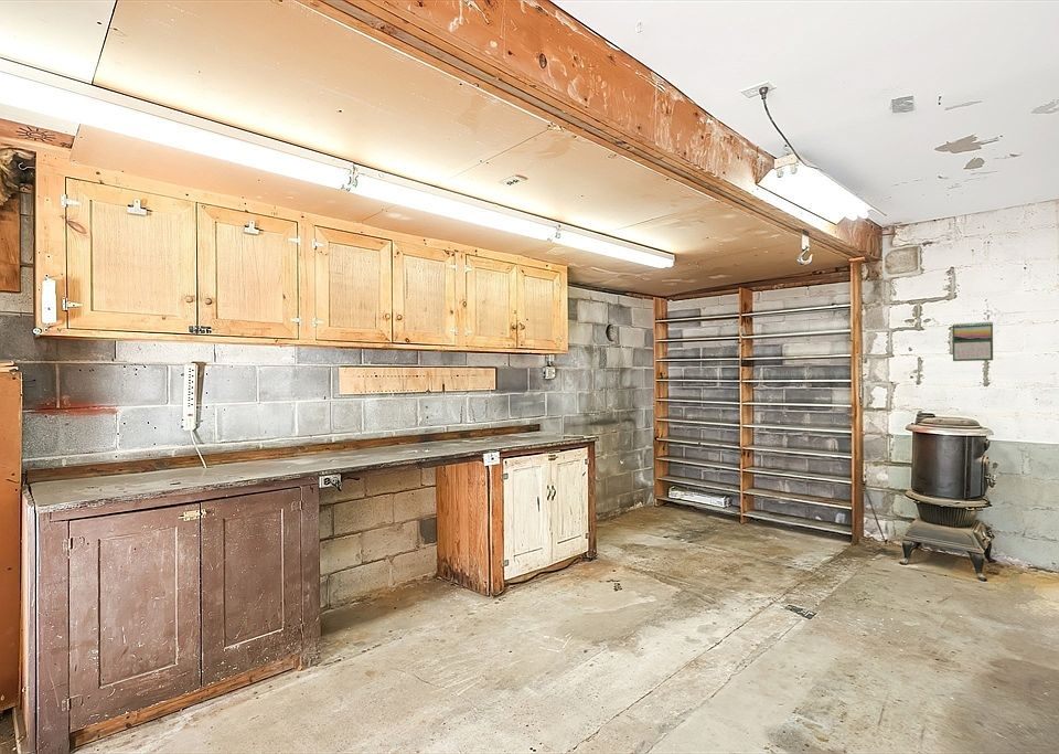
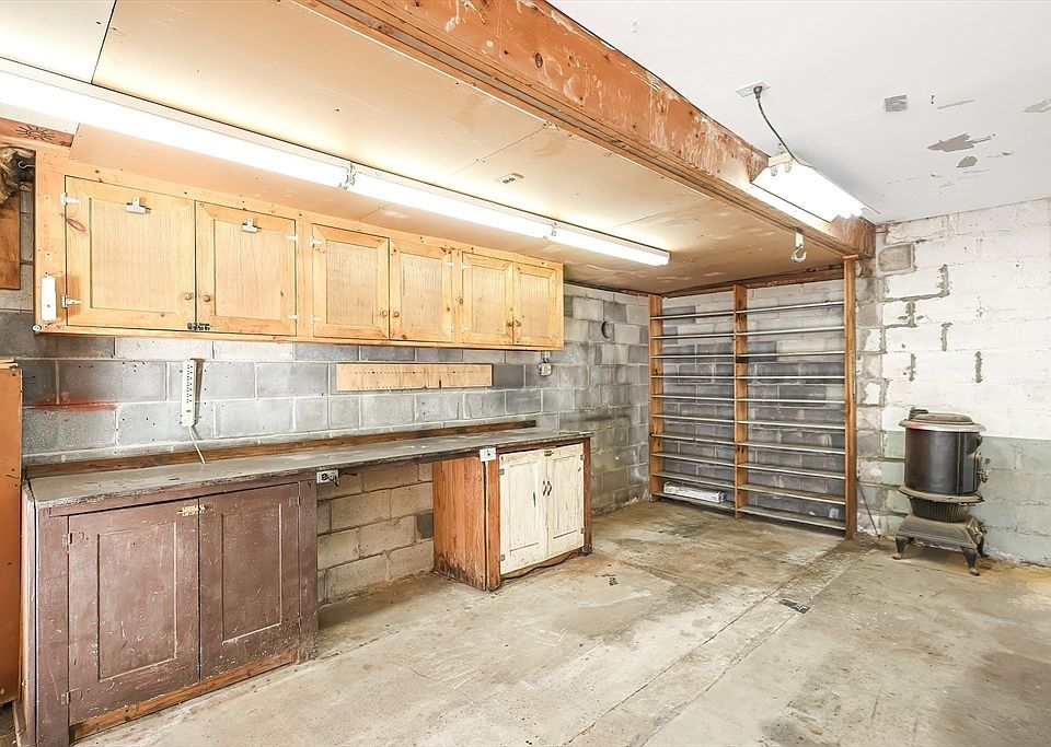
- calendar (972, 341)
